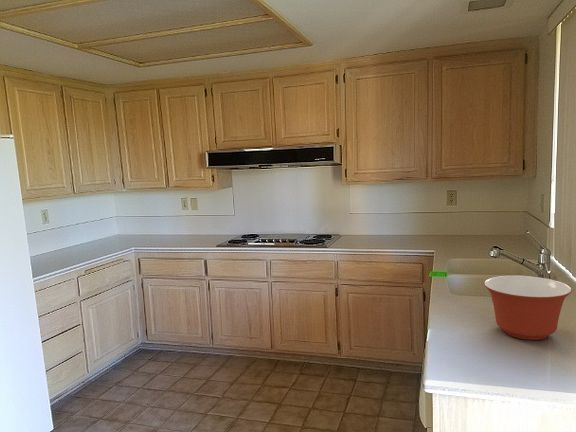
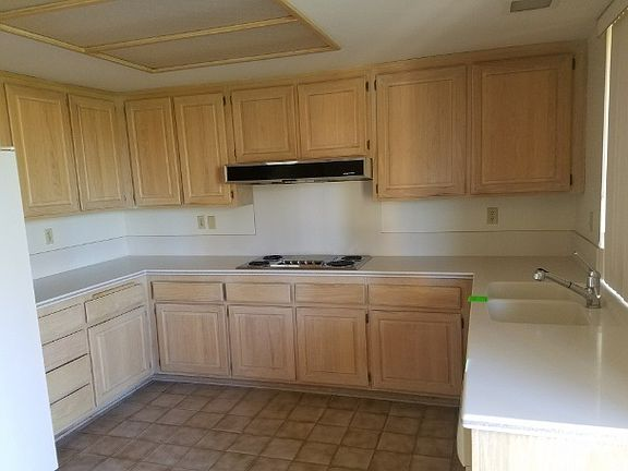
- mixing bowl (525, 309)
